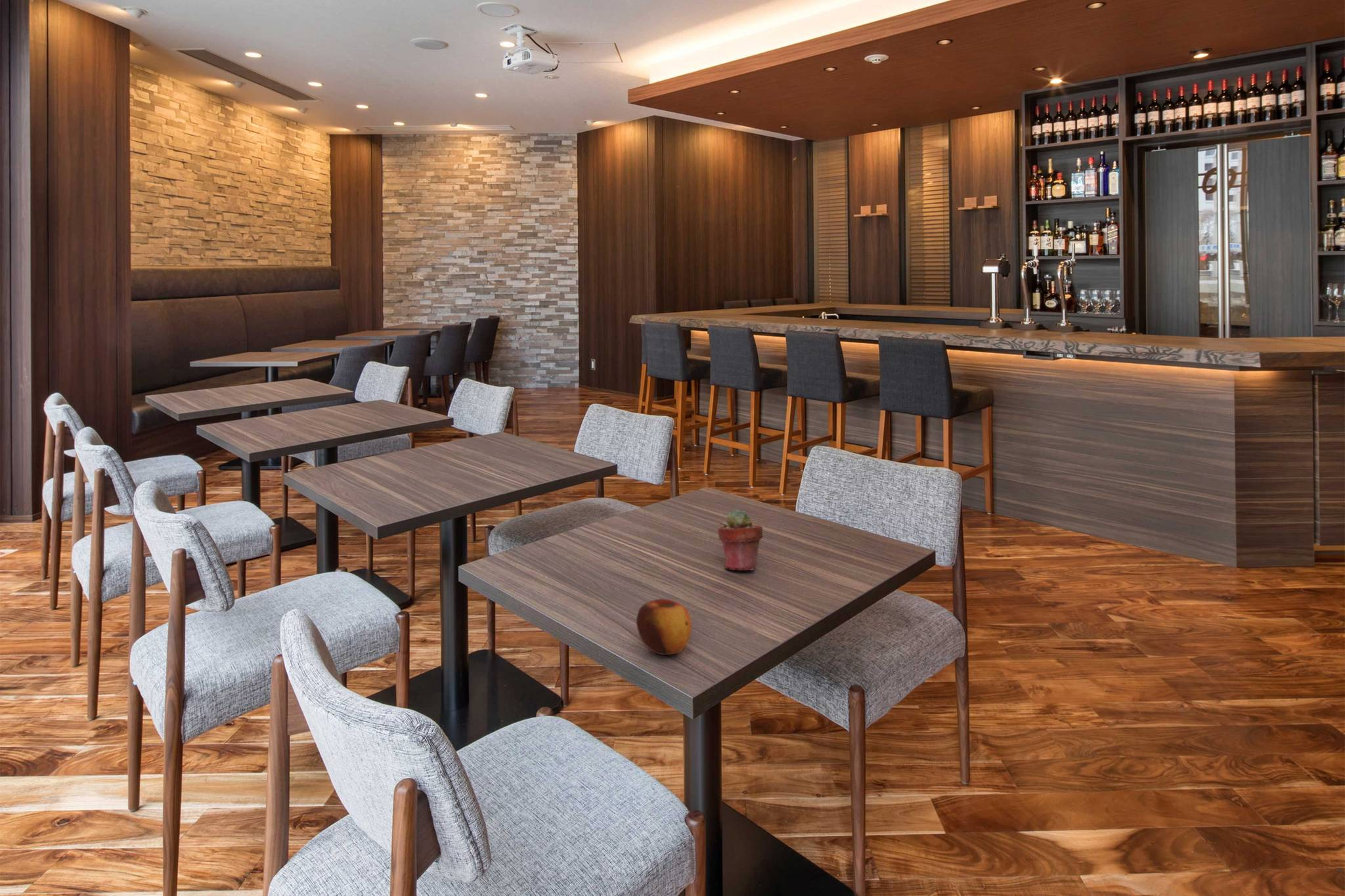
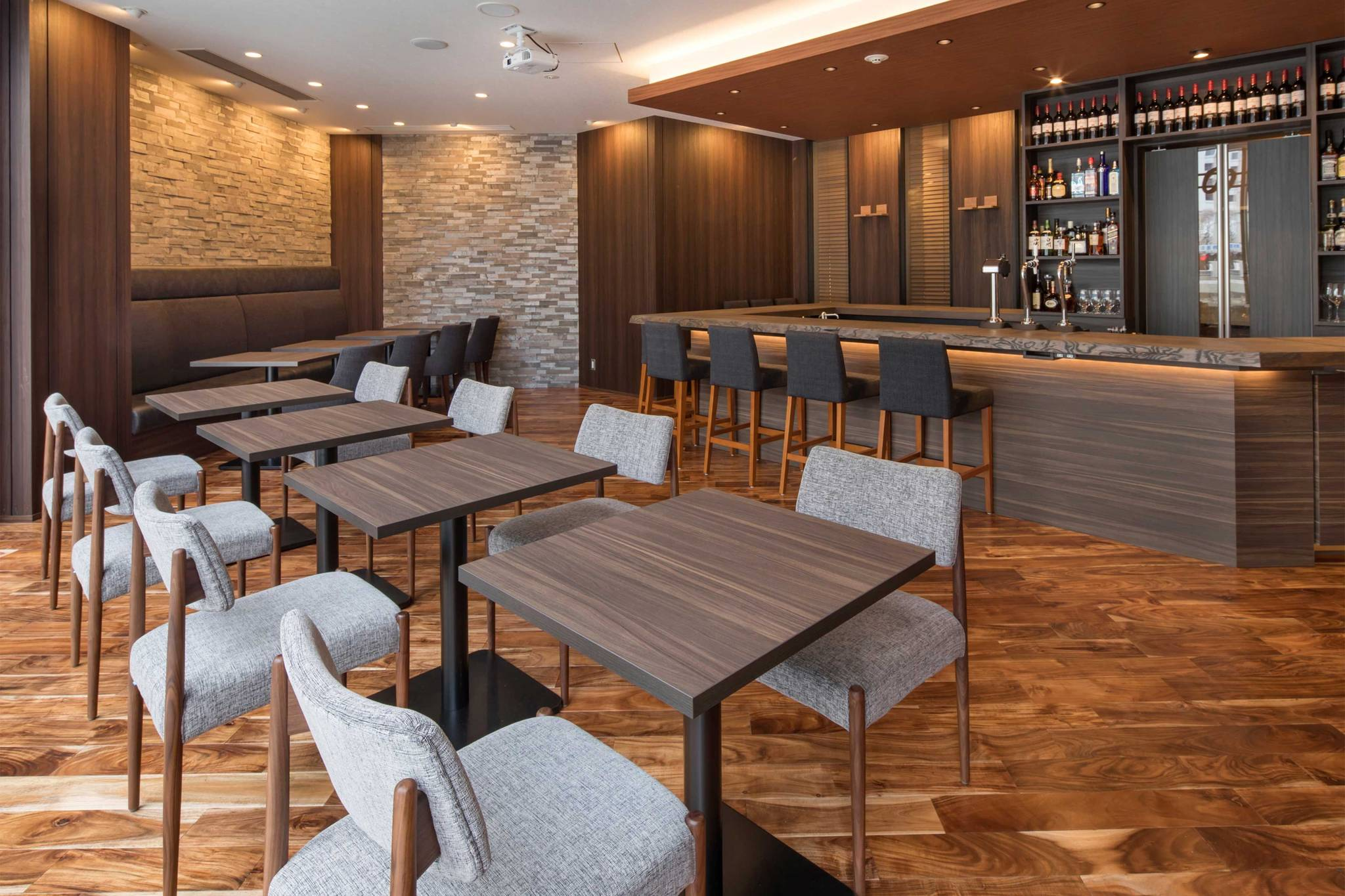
- apple (664, 627)
- potted succulent (740, 538)
